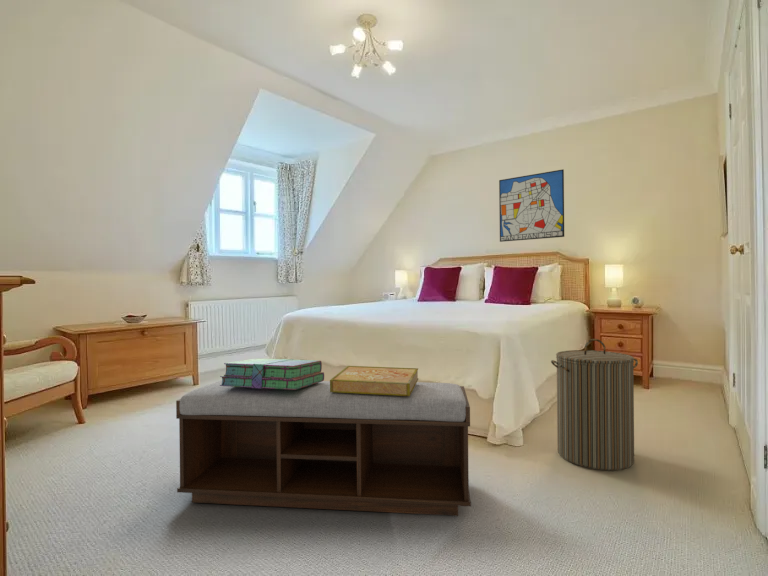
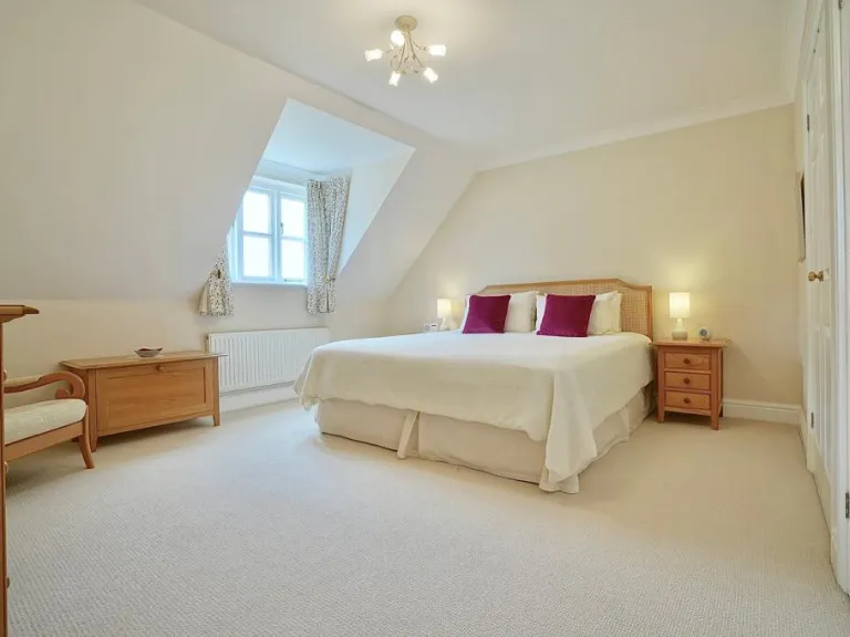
- decorative box (376, 381)
- stack of books (274, 374)
- wall art (530, 207)
- bench (327, 439)
- laundry hamper (593, 397)
